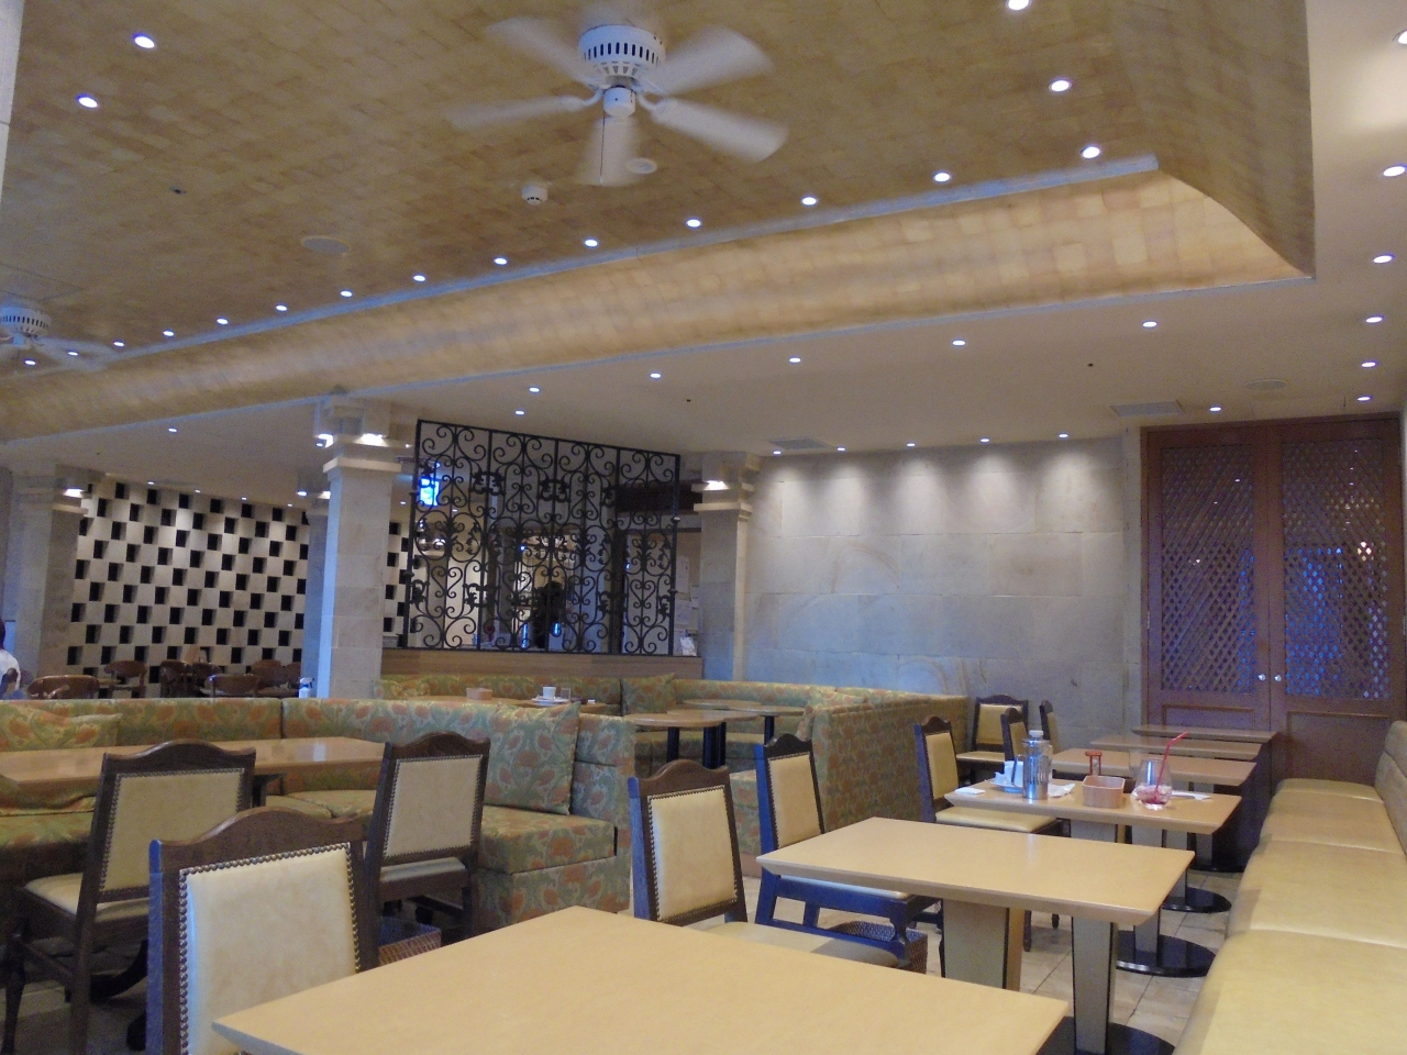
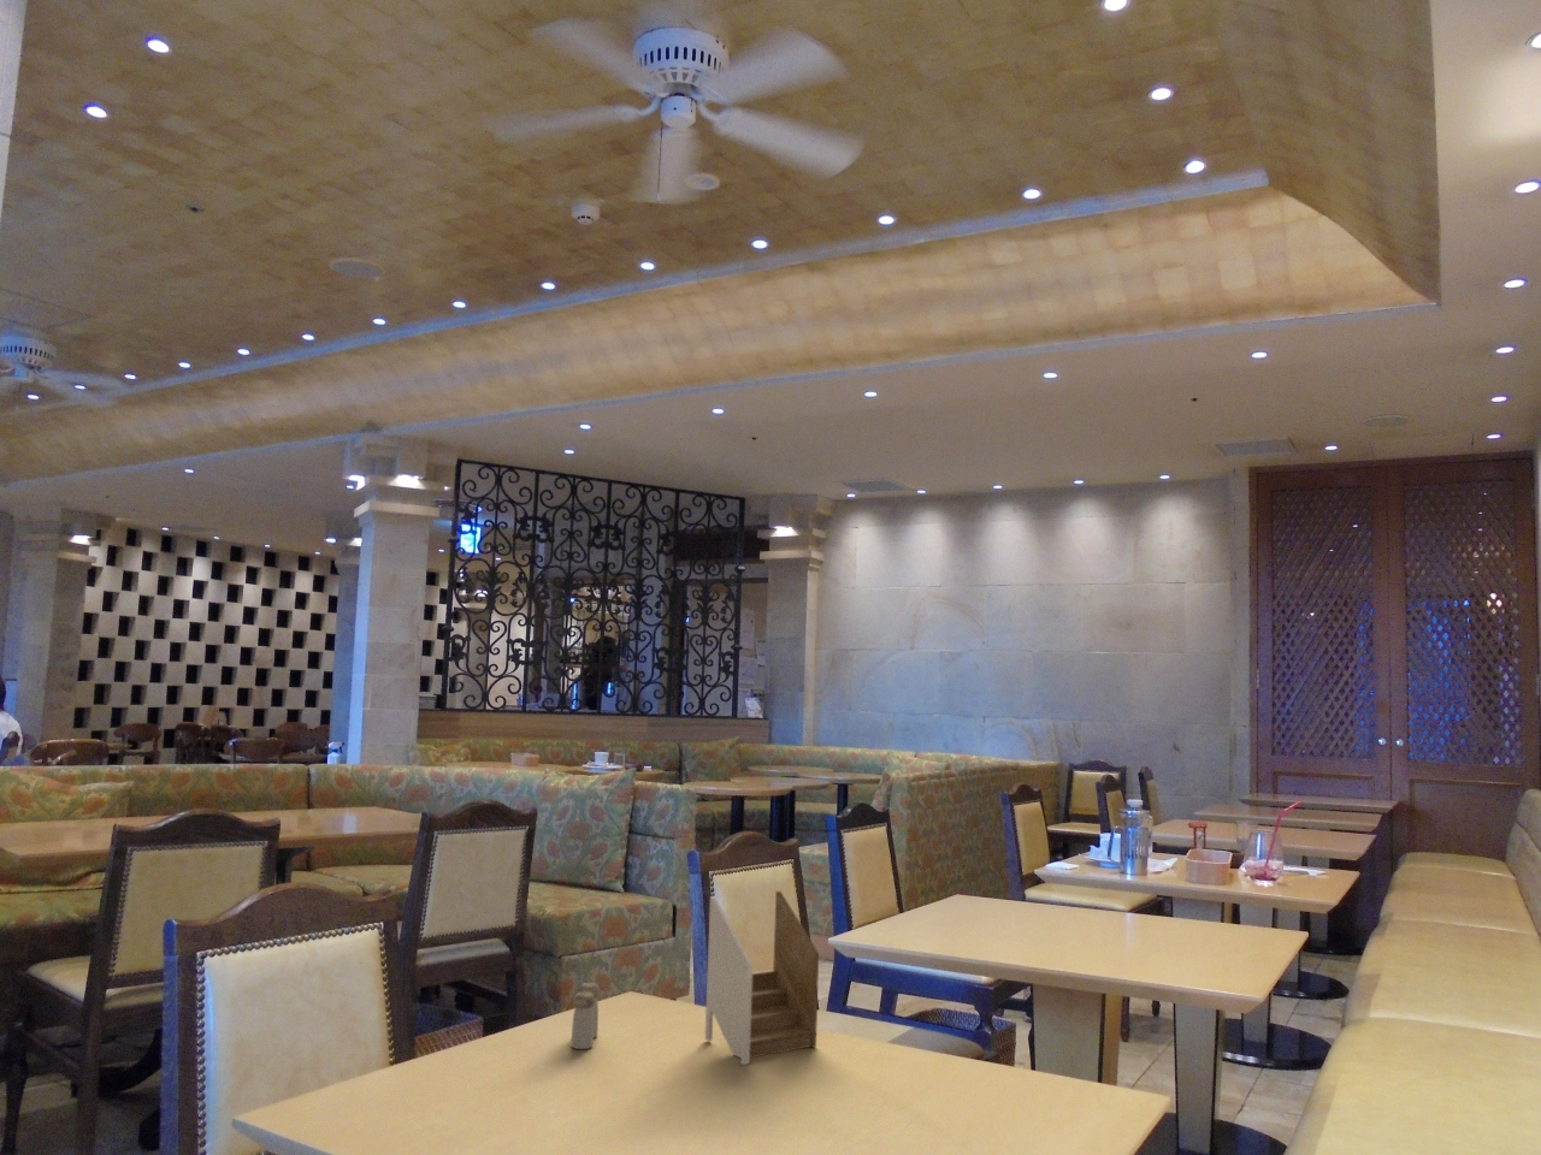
+ napkin holder (760, 972)
+ salt and pepper shaker (585, 1014)
